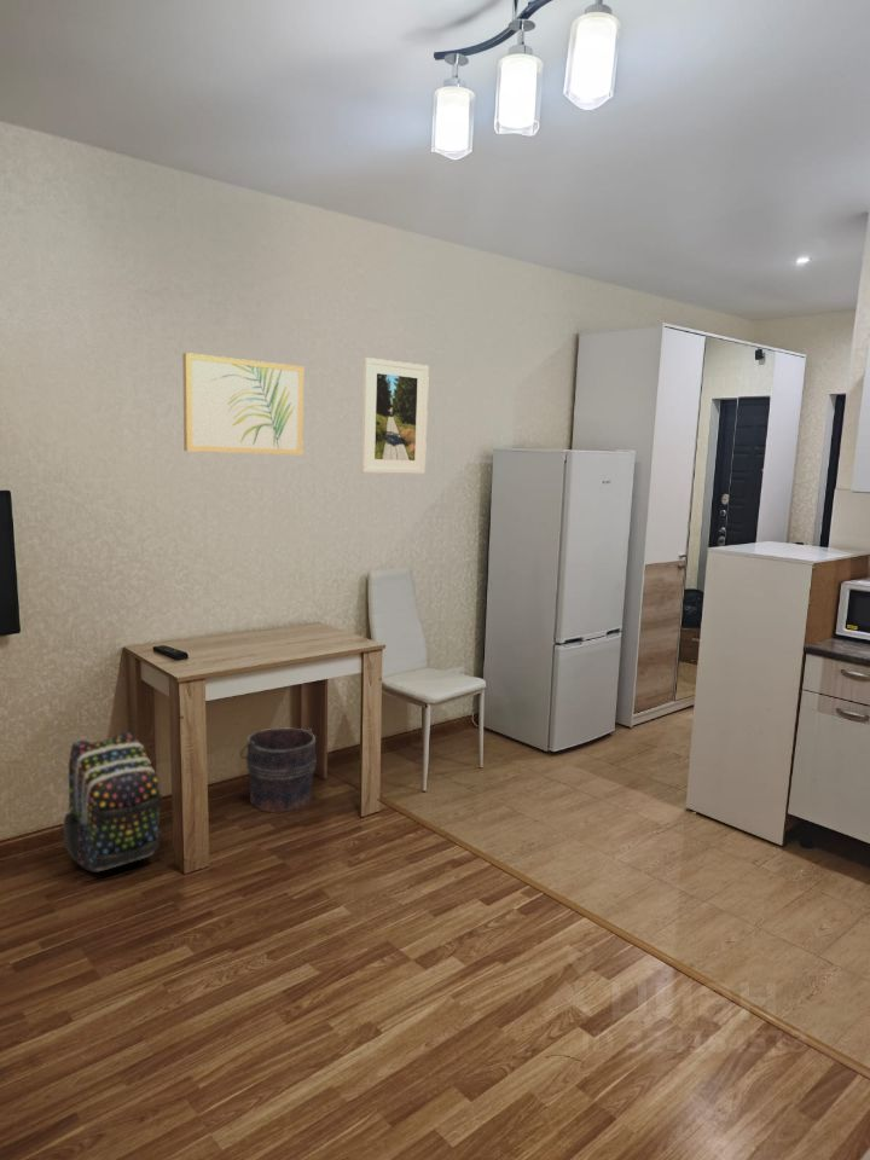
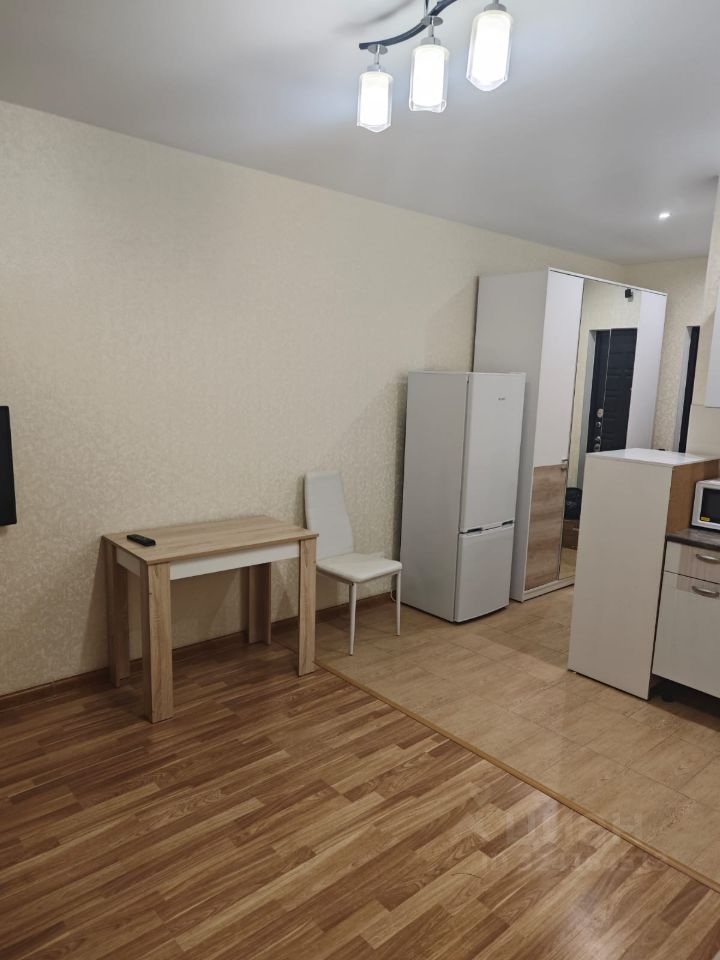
- bucket (280, 766)
- backpack (112, 801)
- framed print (395, 418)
- wall art (245, 406)
